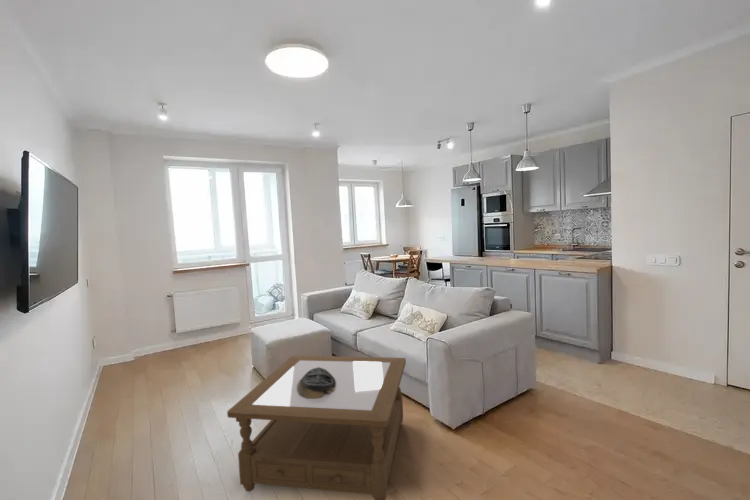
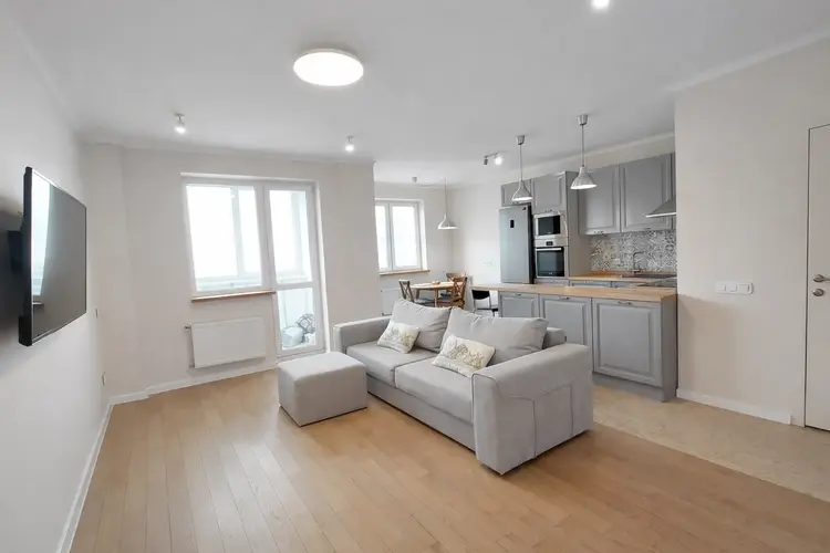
- decorative bowl (316, 379)
- coffee table (331, 417)
